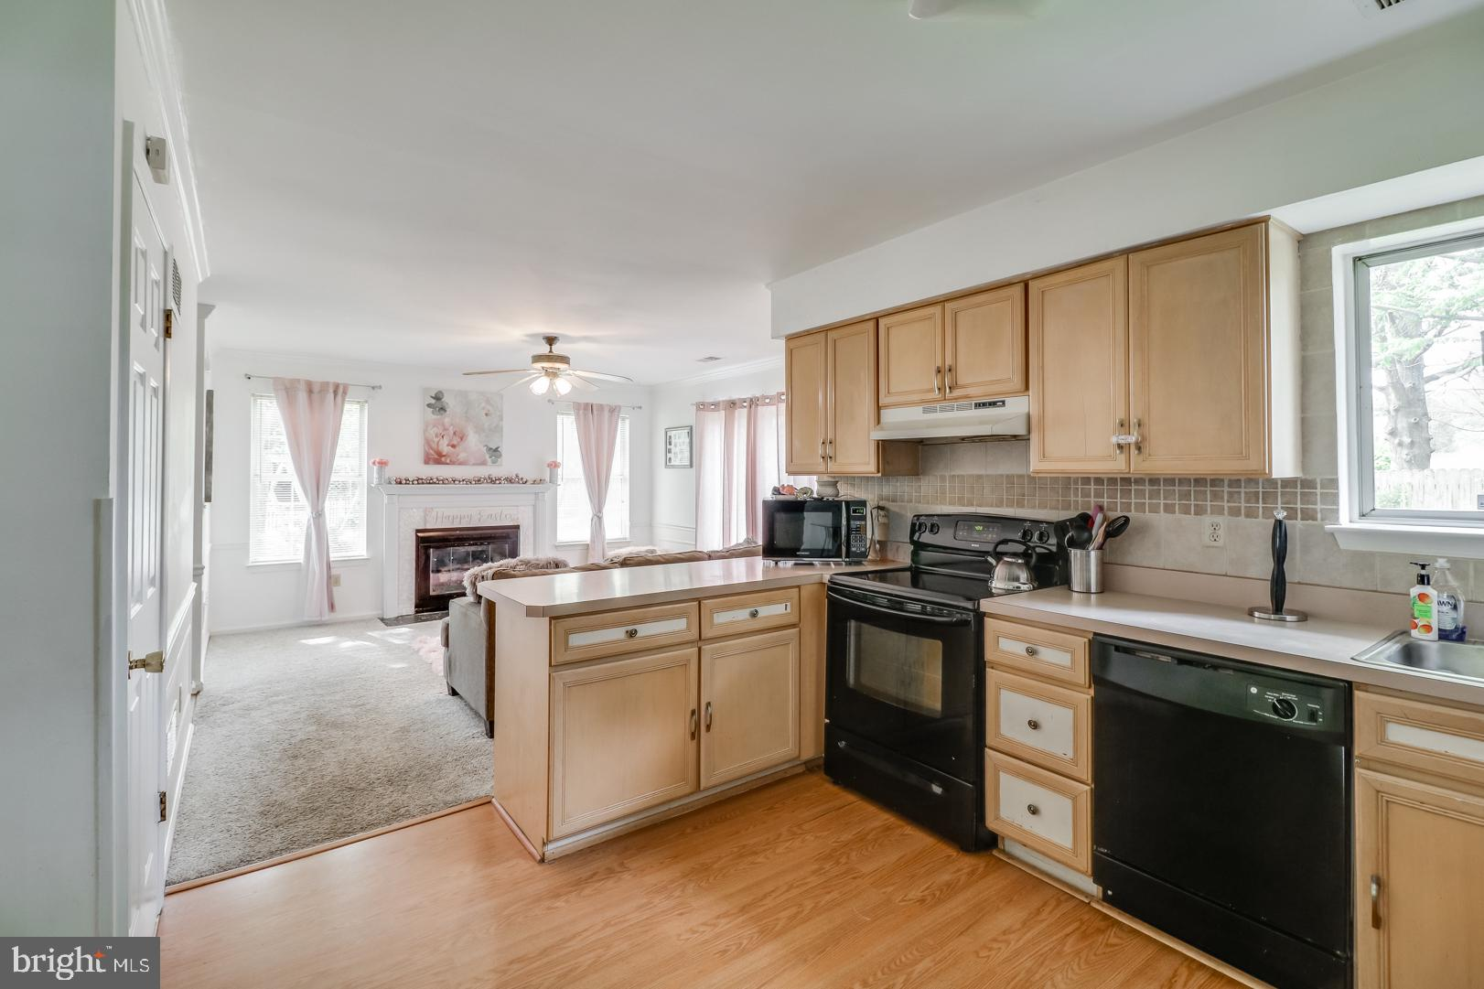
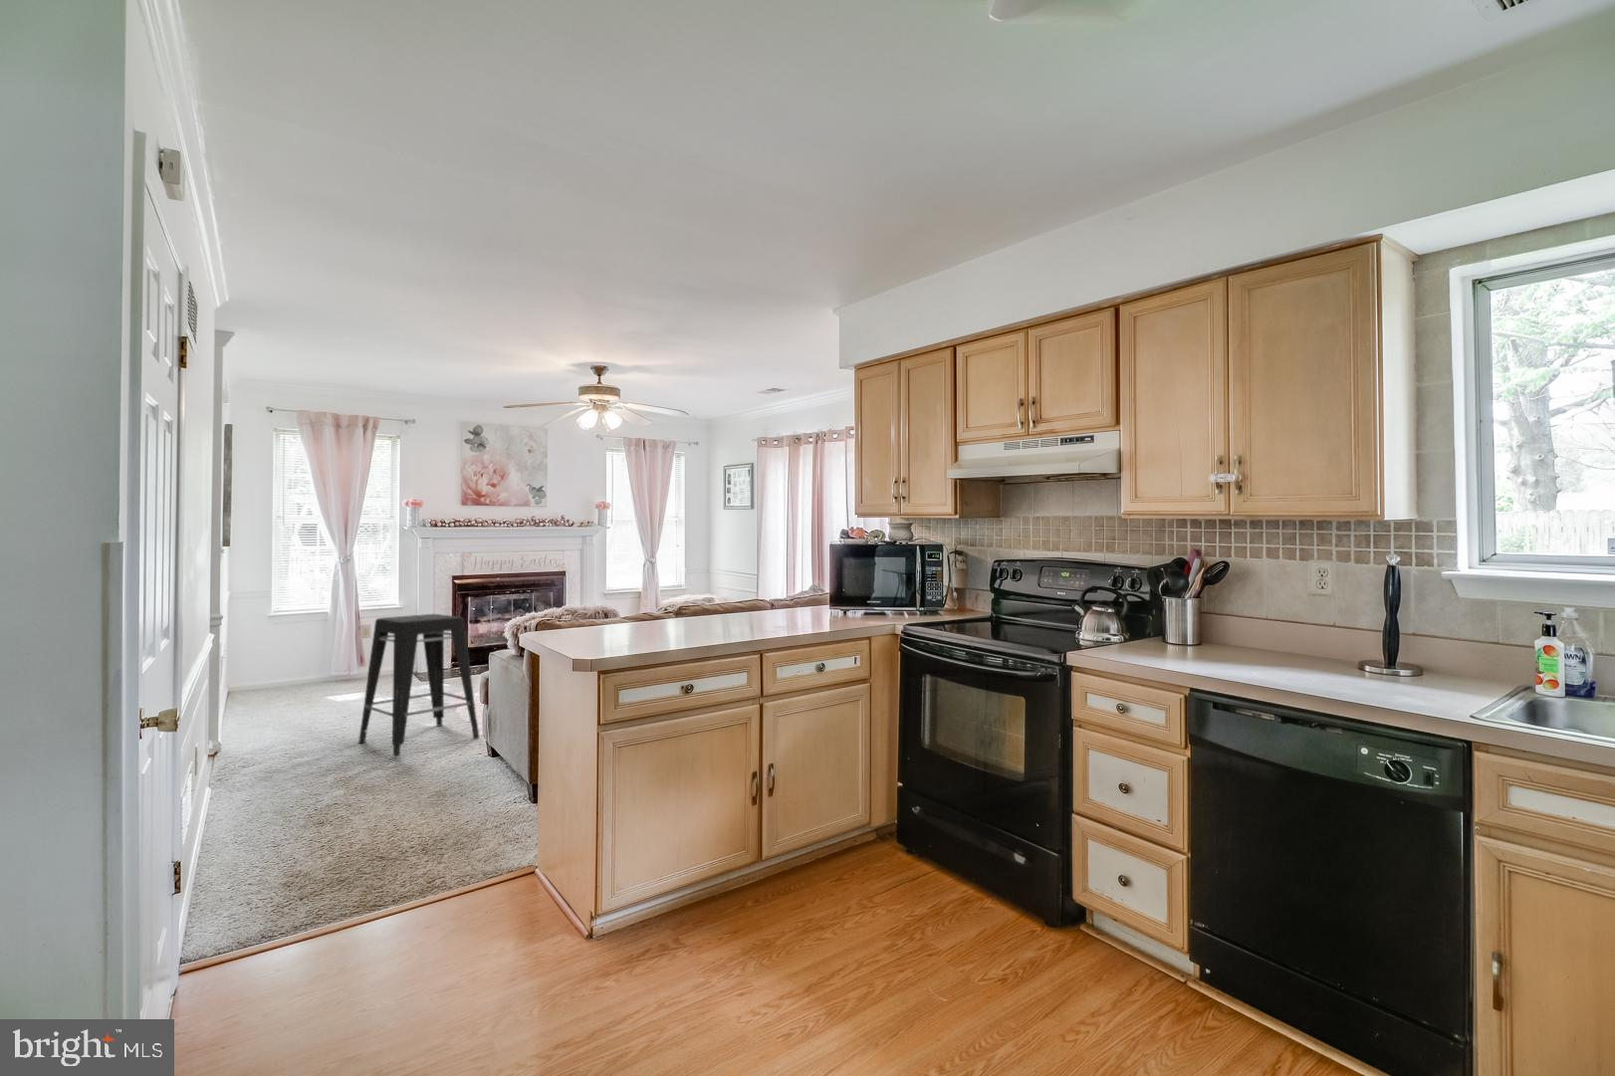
+ stool (412, 675)
